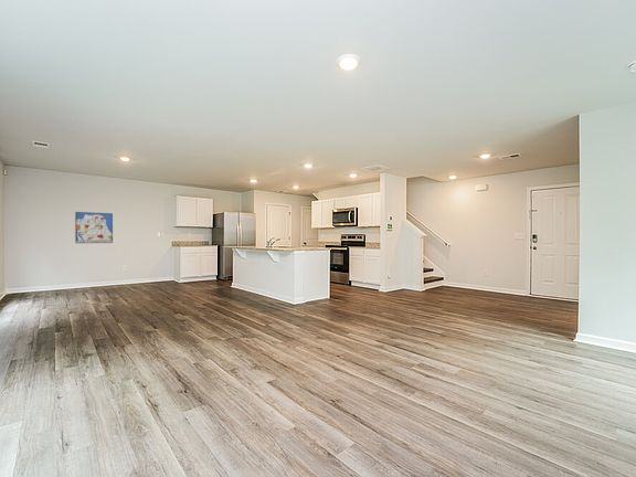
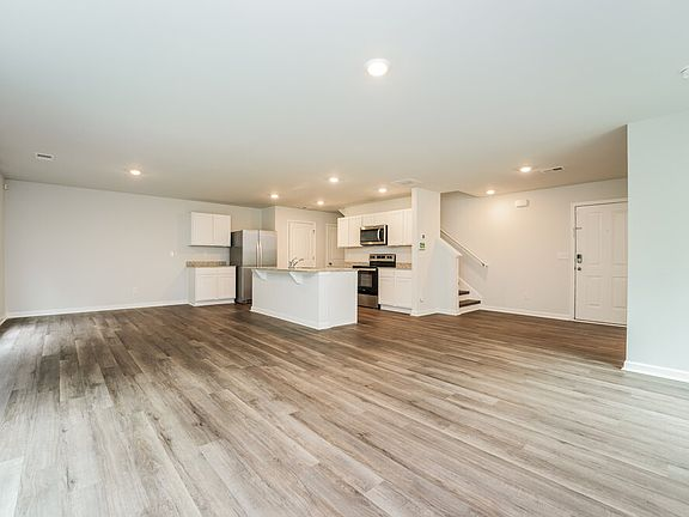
- wall art (94, 227)
